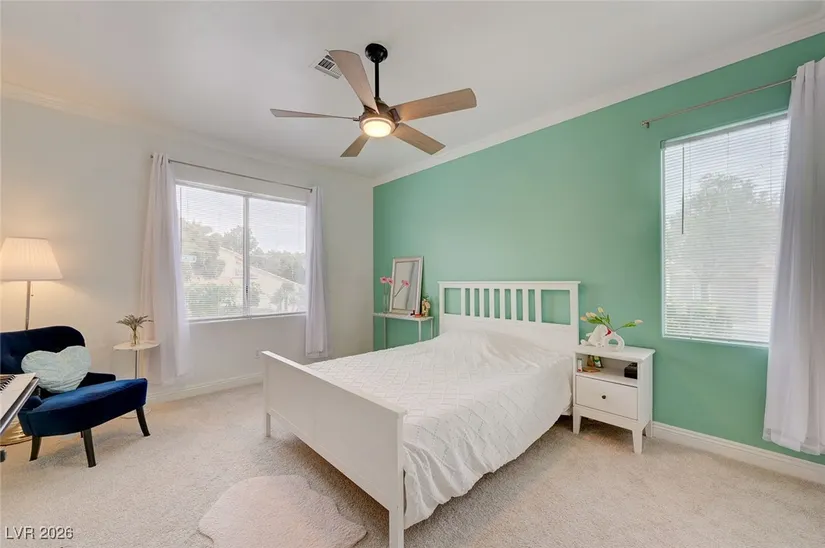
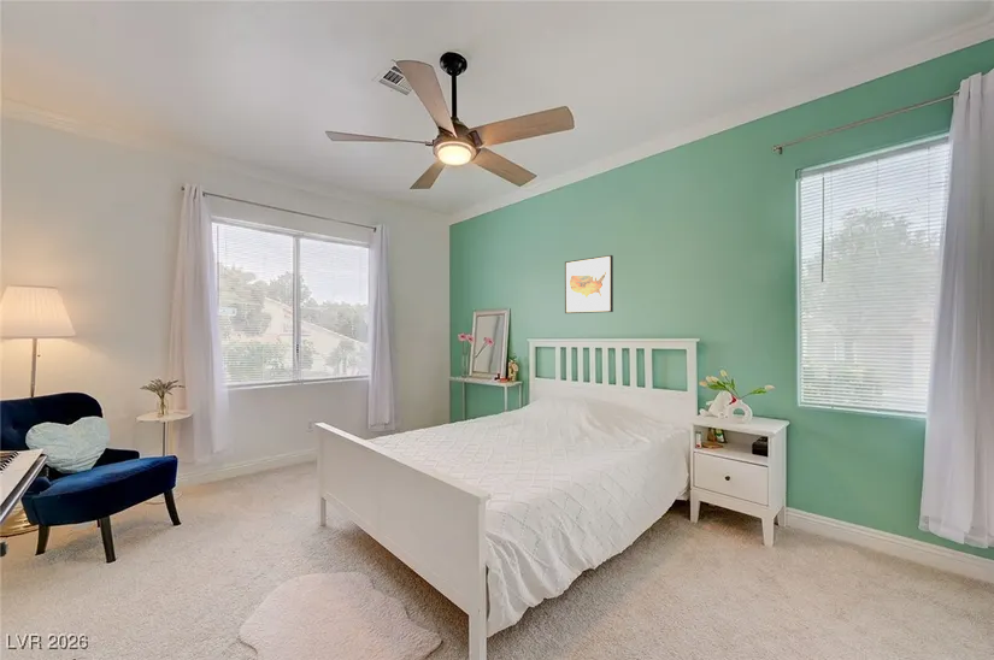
+ wall art (587, 285)
